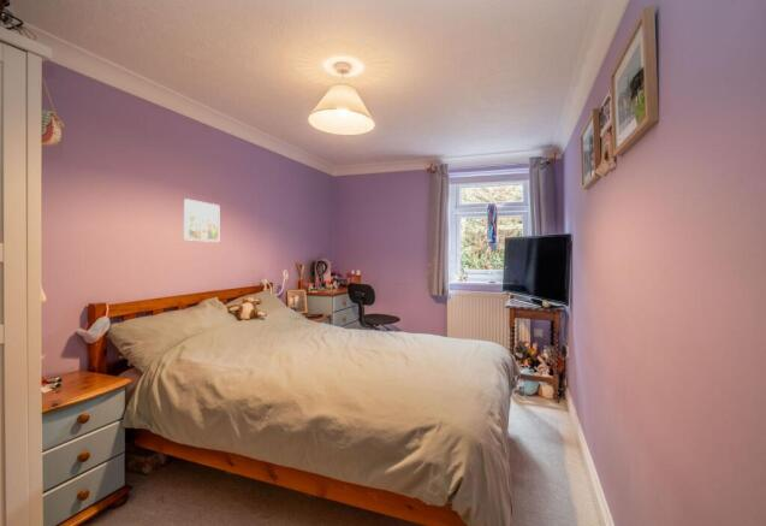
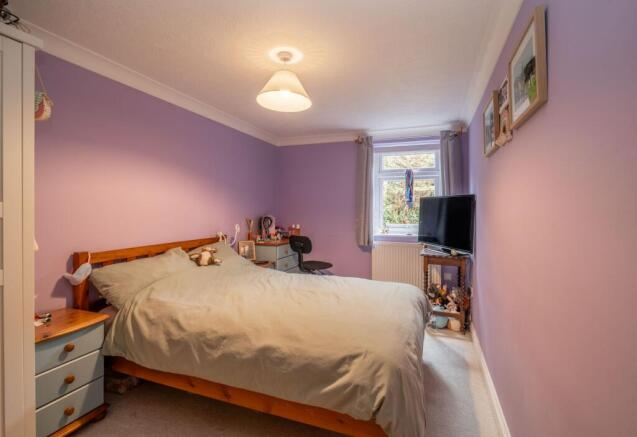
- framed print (202, 221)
